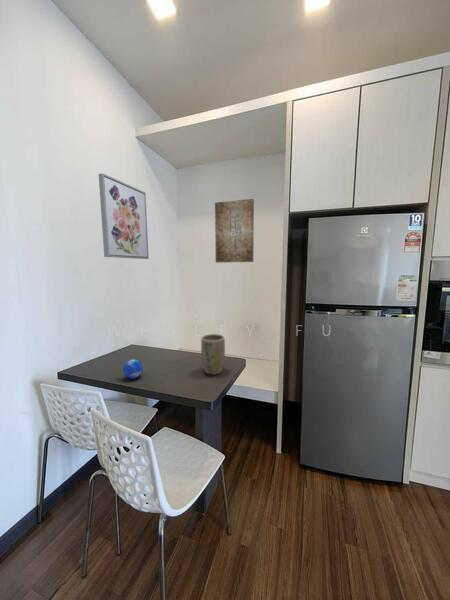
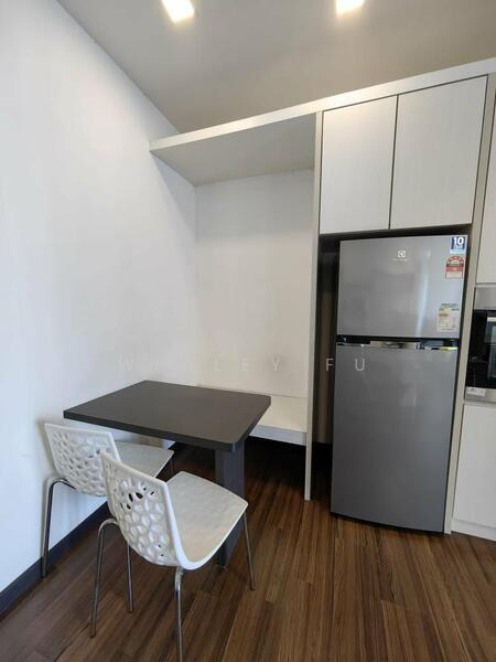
- wall art (234, 232)
- plant pot (213, 354)
- decorative orb (132, 368)
- wall art (126, 221)
